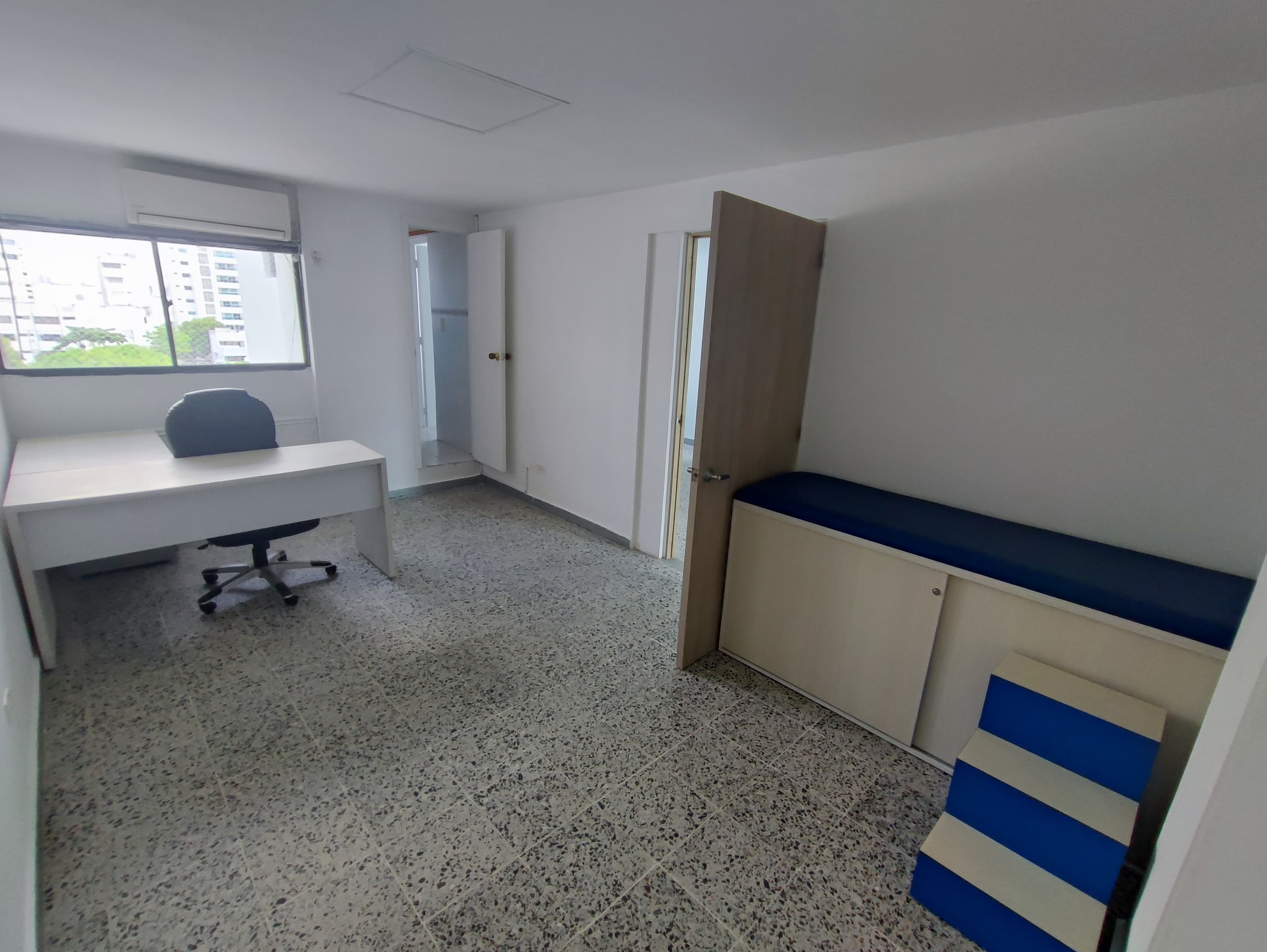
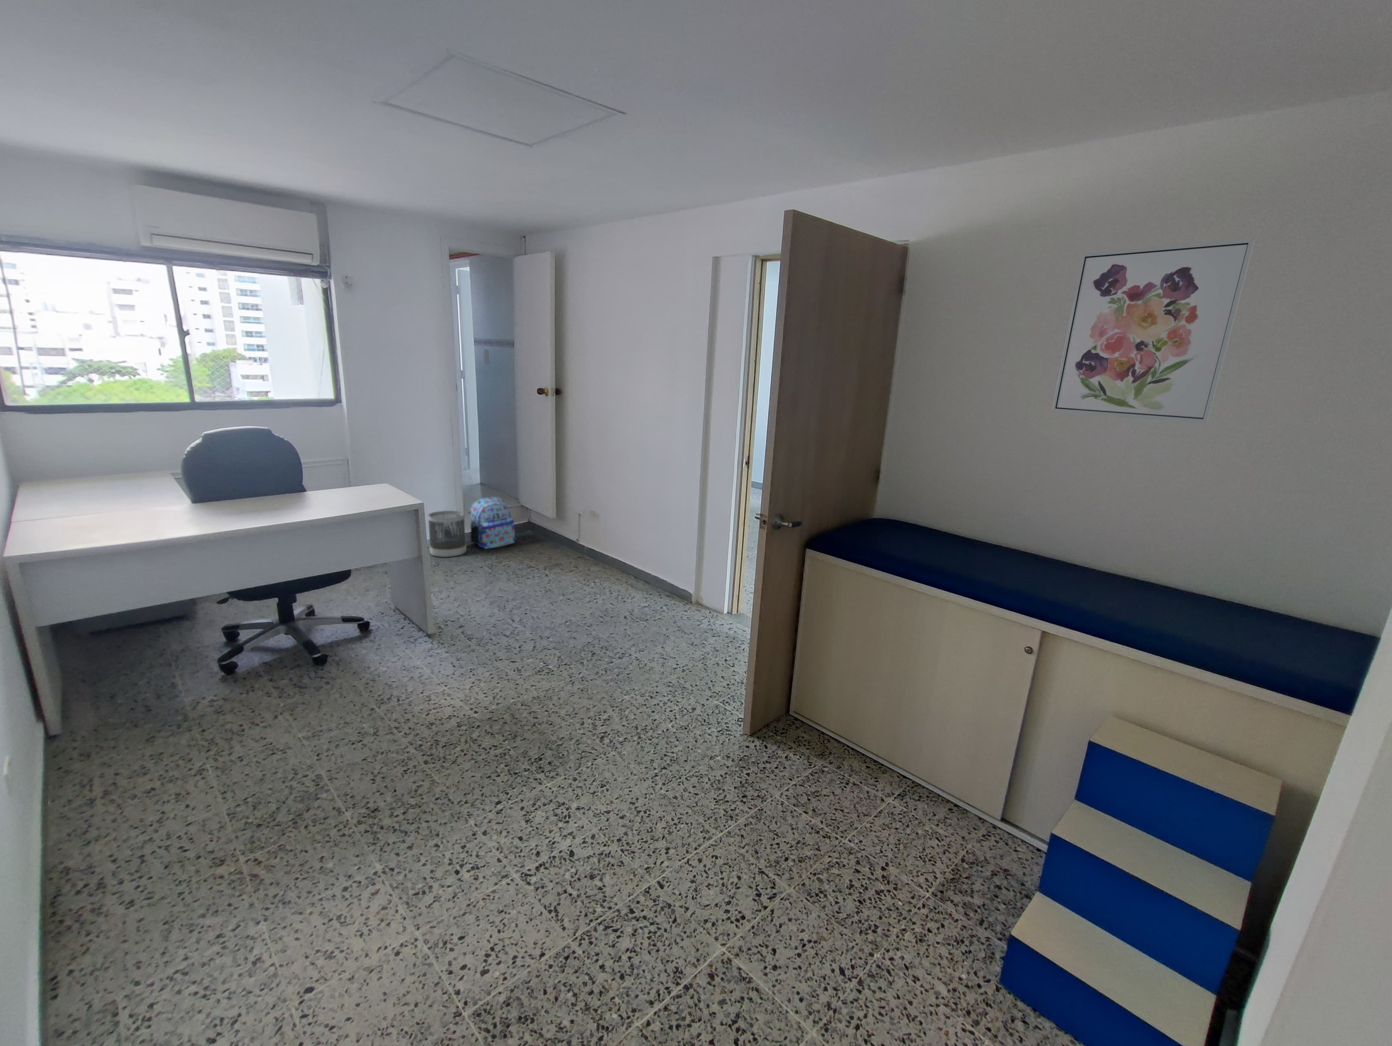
+ wall art (1143, 334)
+ wastebasket (447, 533)
+ backpack (493, 521)
